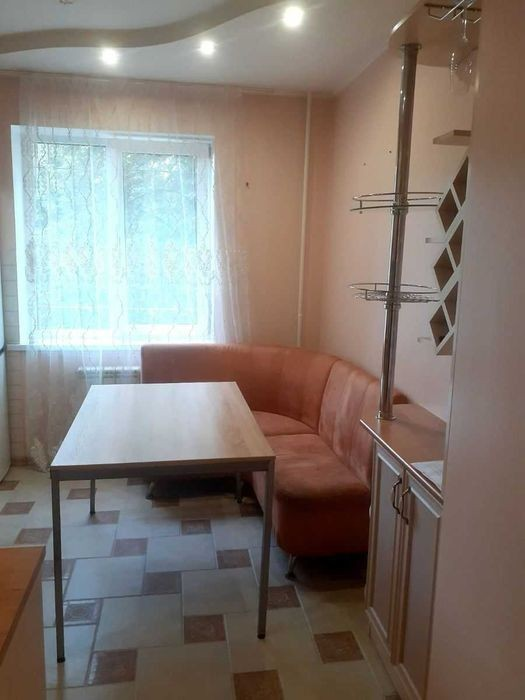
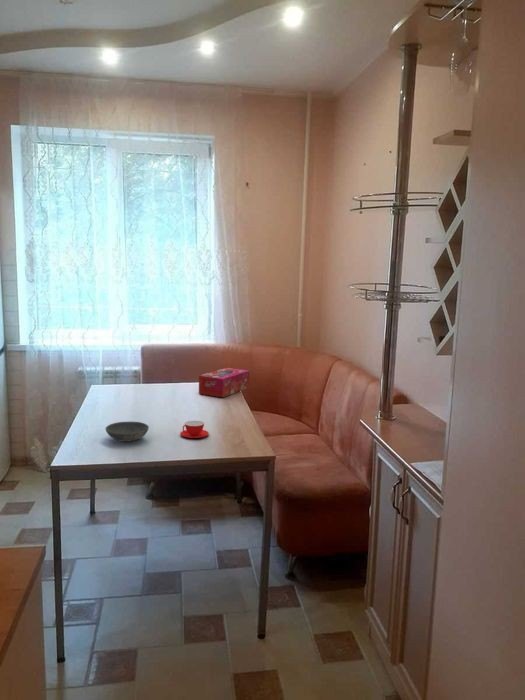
+ teacup (194, 429)
+ bowl (127, 433)
+ tissue box (224, 381)
